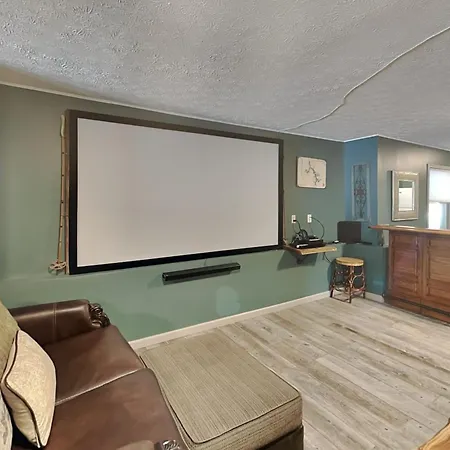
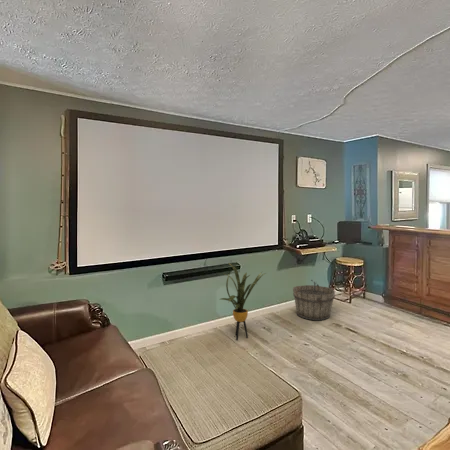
+ wooden bucket (313, 297)
+ house plant (241, 301)
